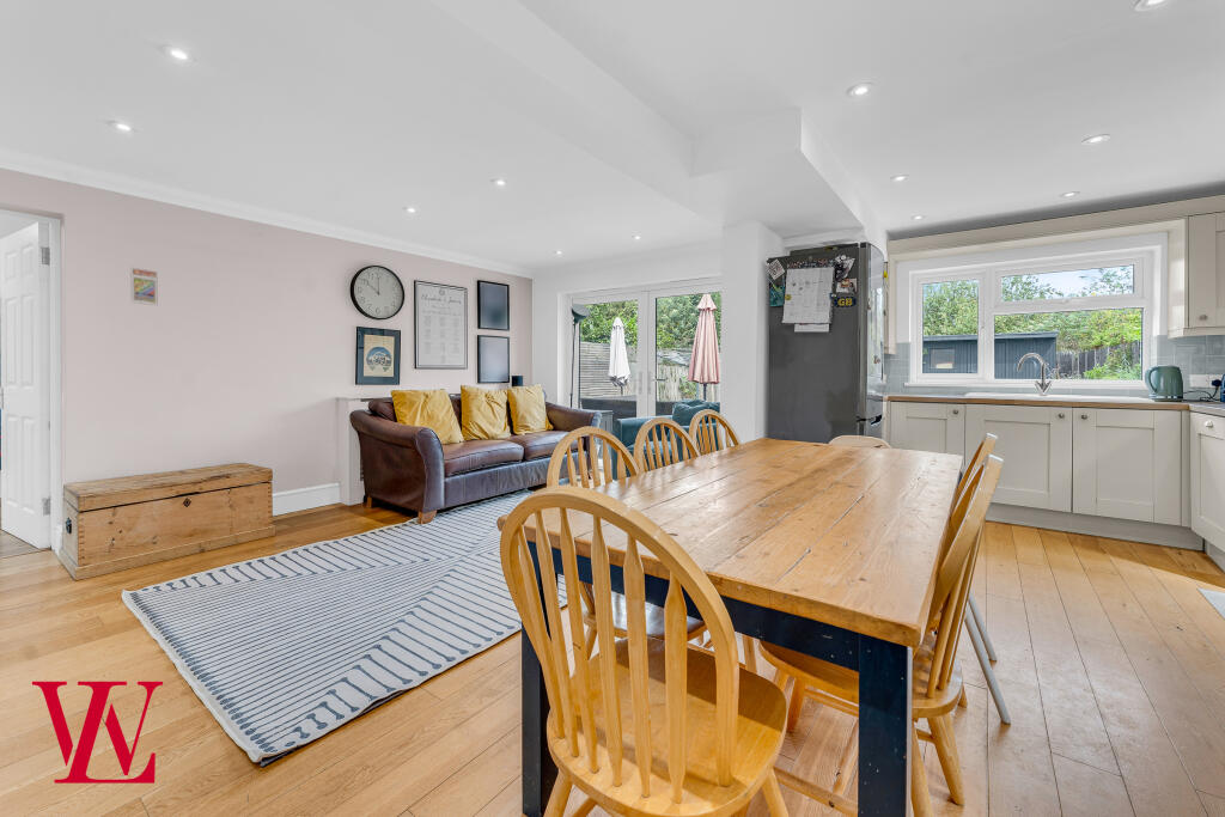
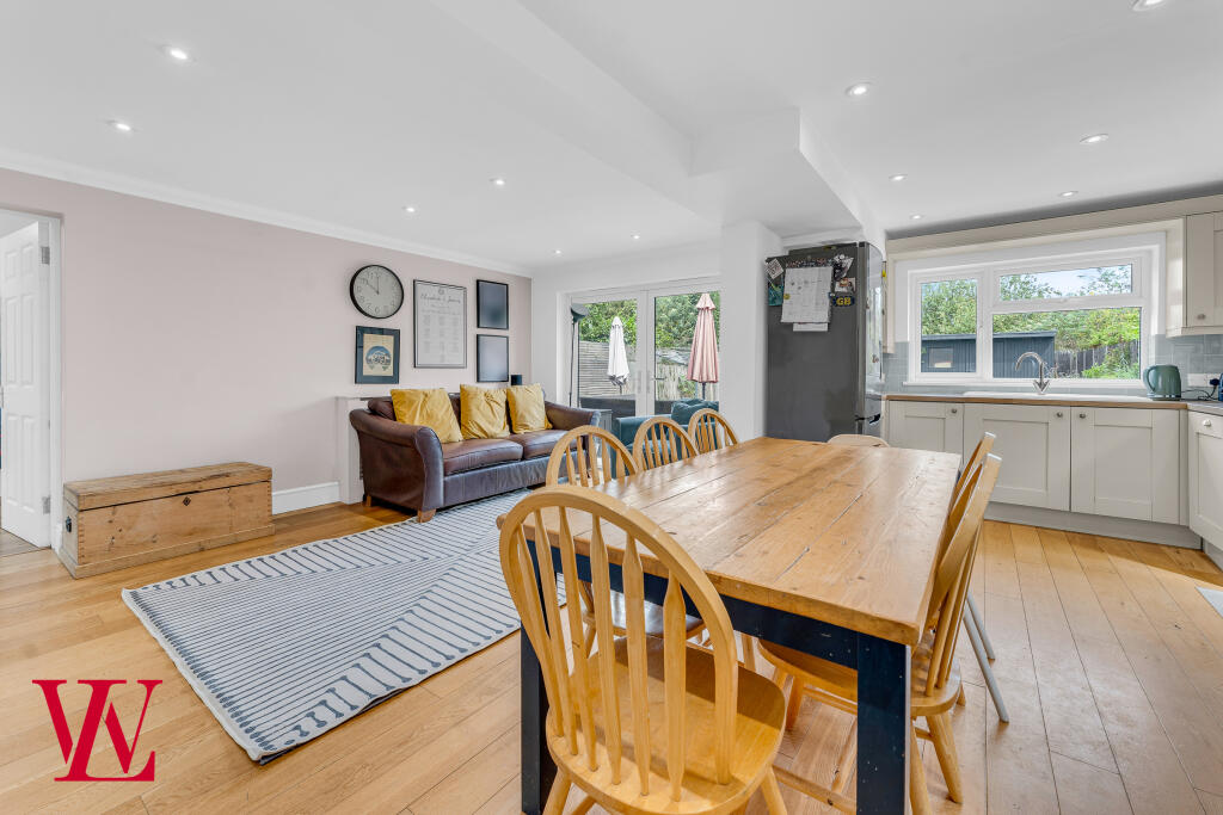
- trading card display case (144, 286)
